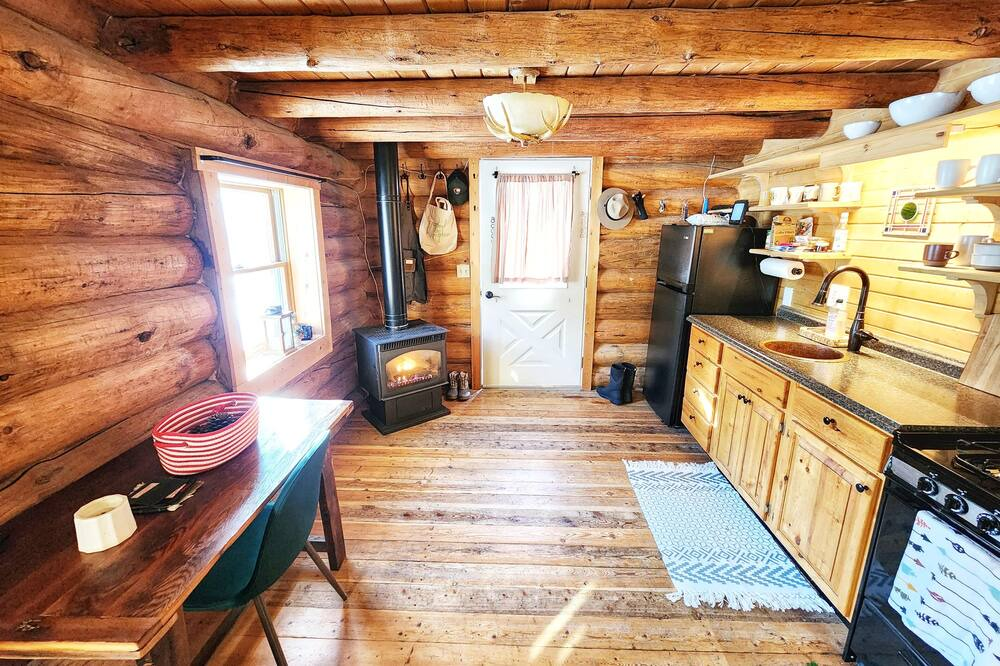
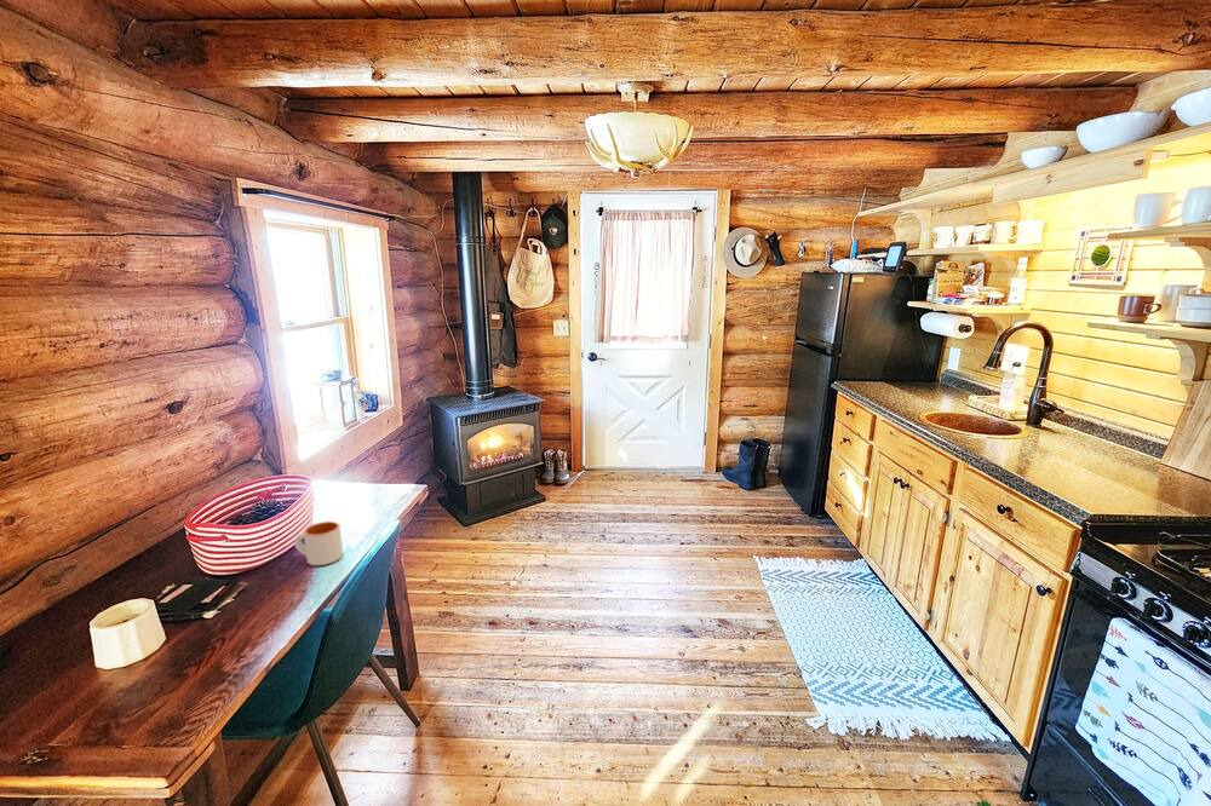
+ mug (317, 542)
